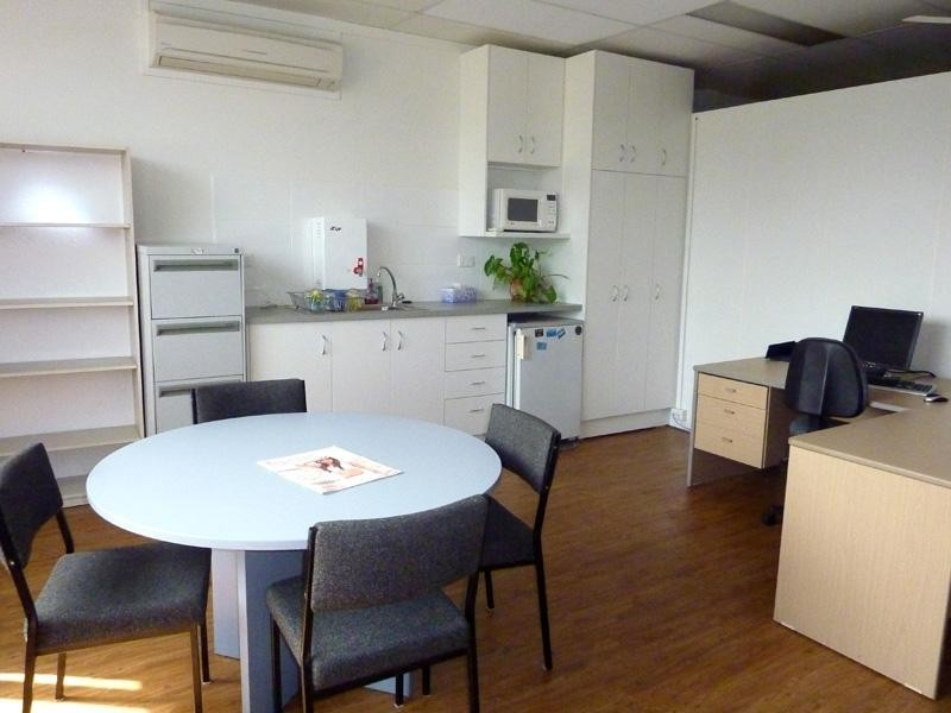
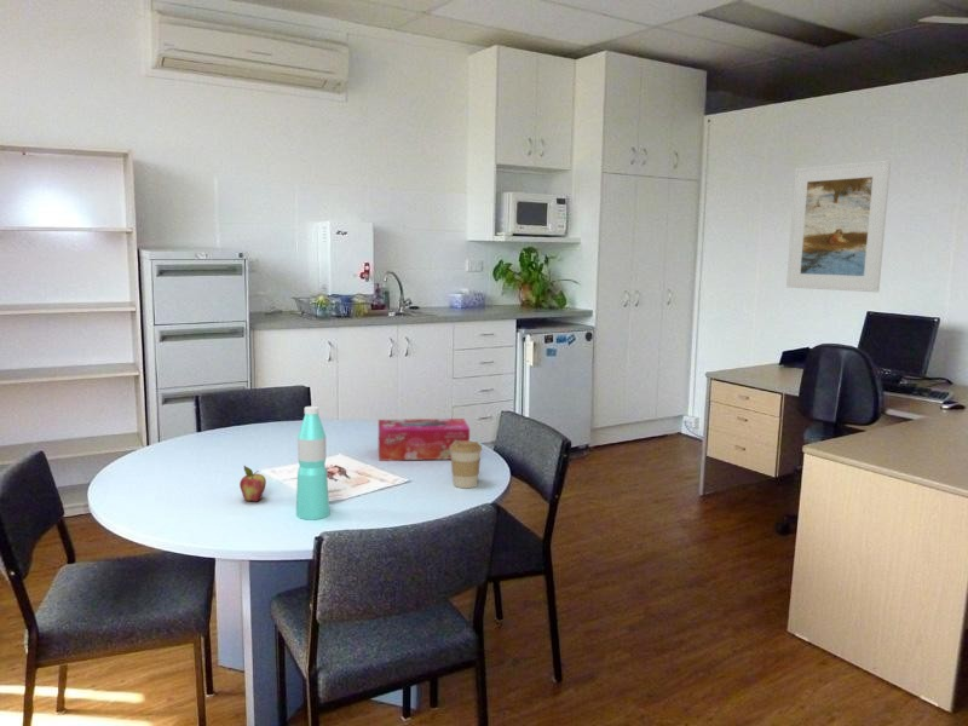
+ water bottle (311, 461)
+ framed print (835, 227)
+ coffee cup (465, 462)
+ fruit (253, 483)
+ tissue box (422, 438)
